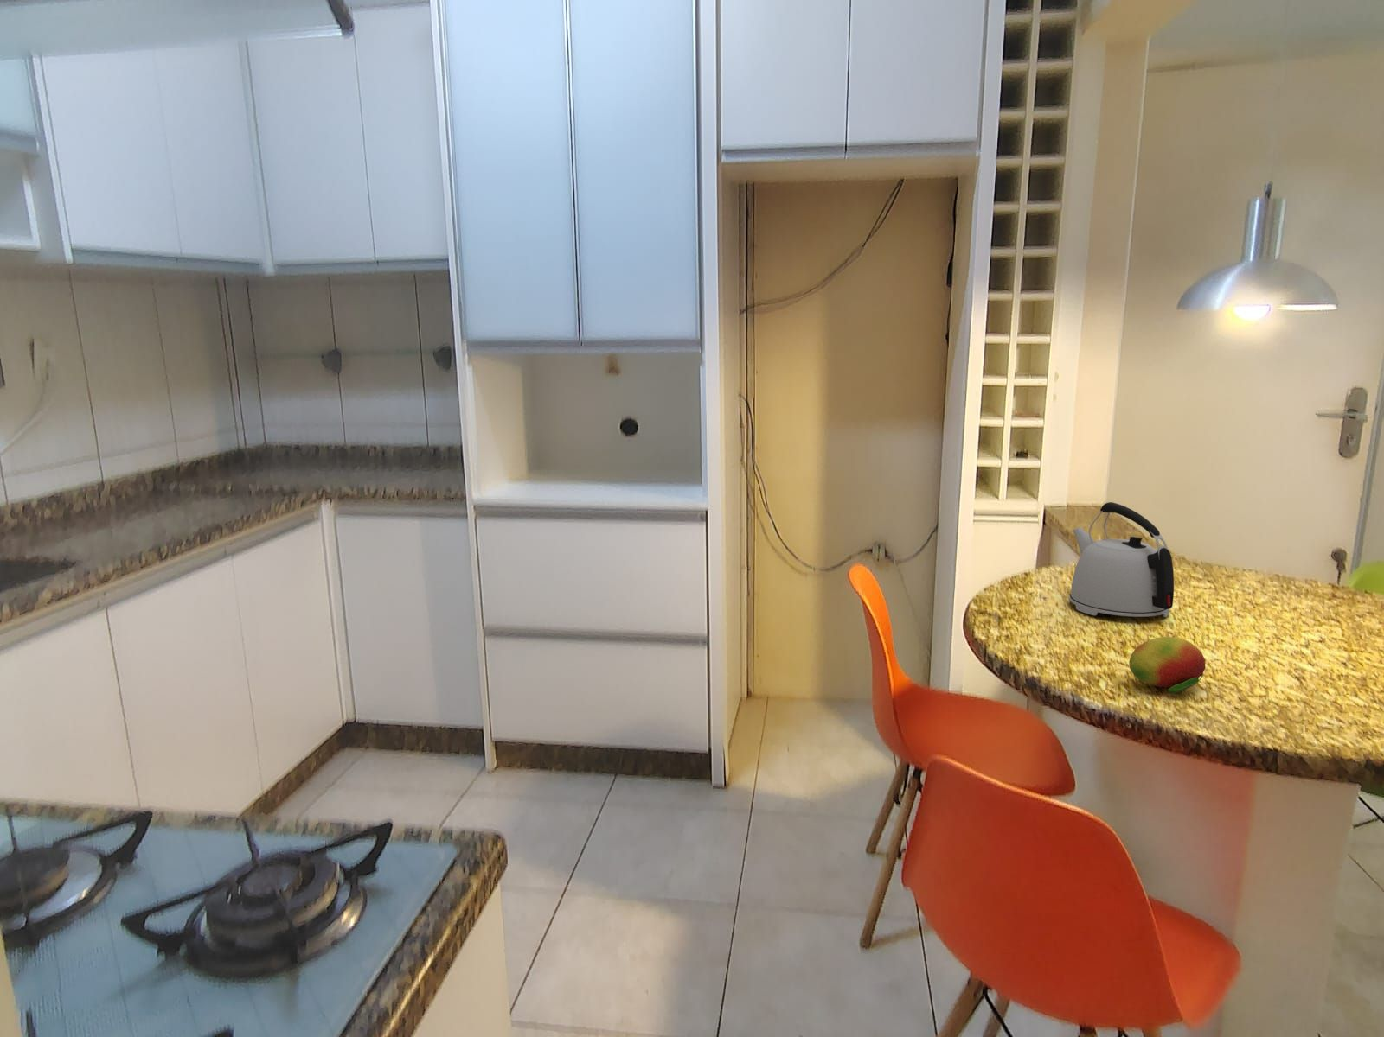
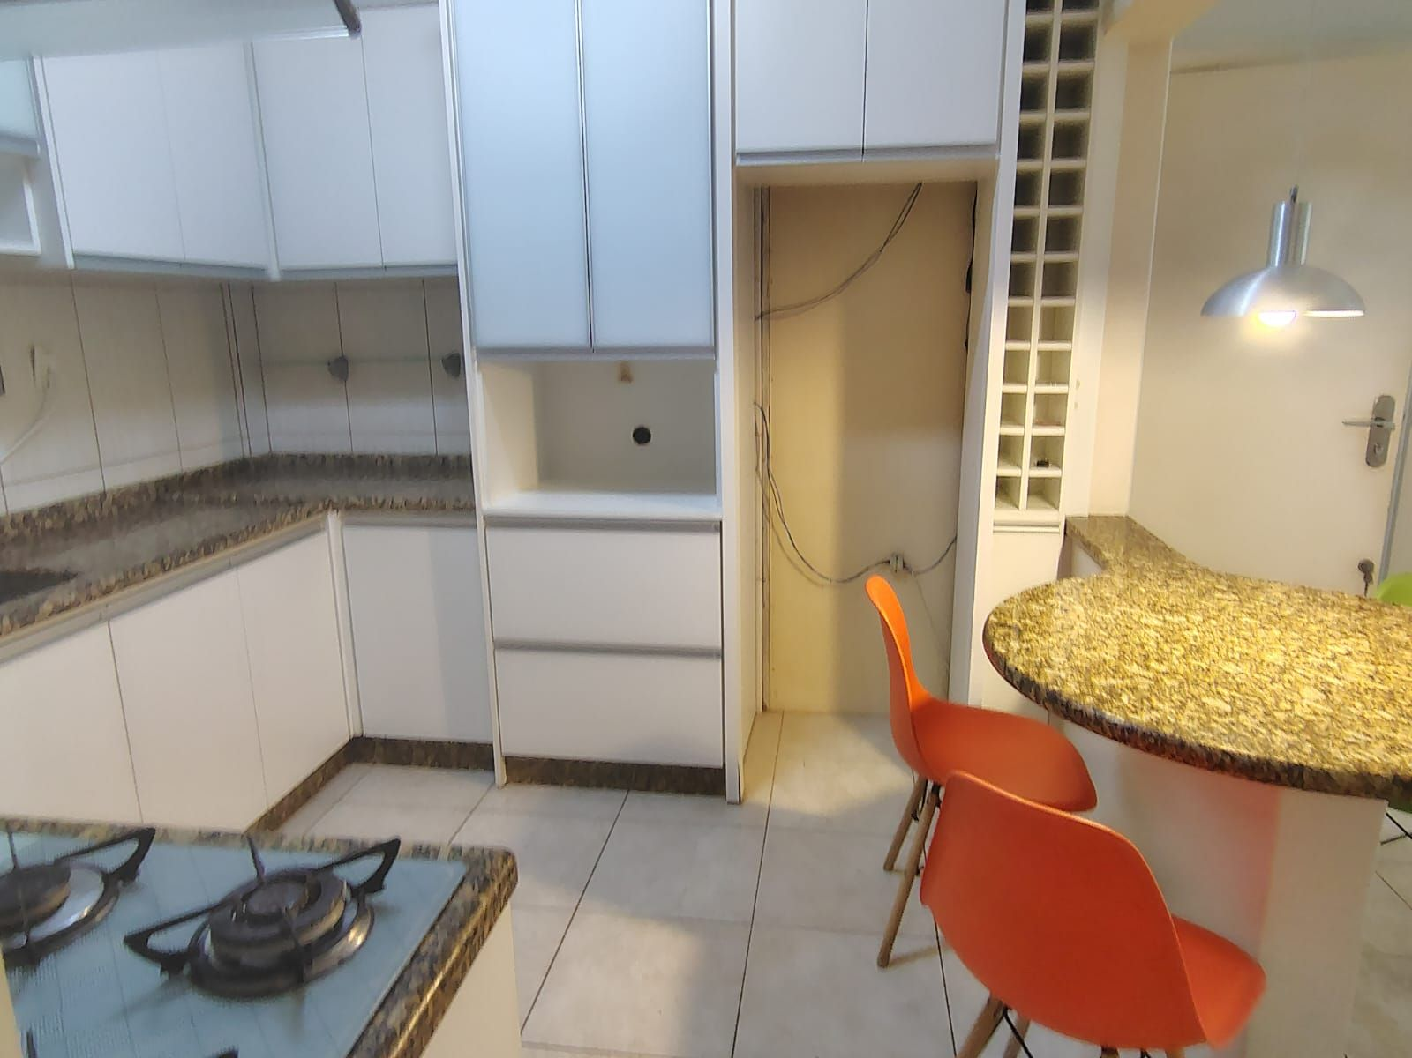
- fruit (1167, 662)
- kettle (1119, 556)
